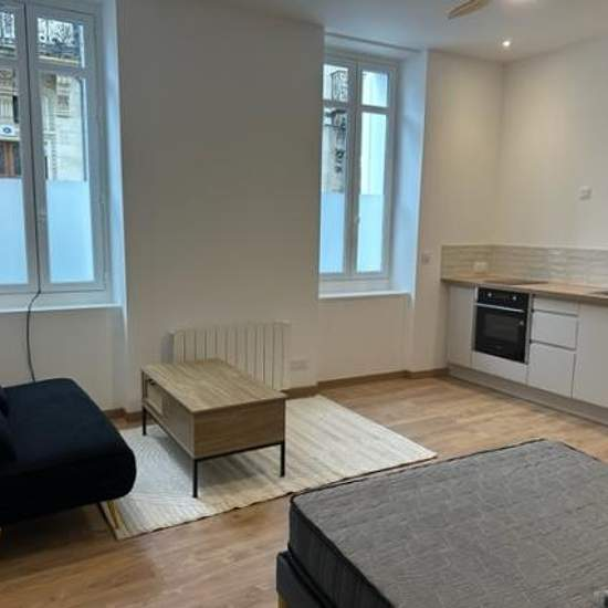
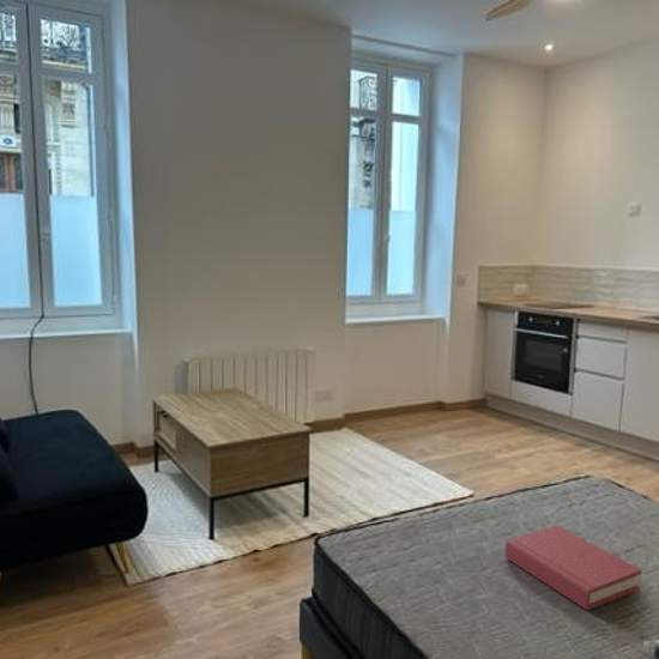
+ hardback book (569, 563)
